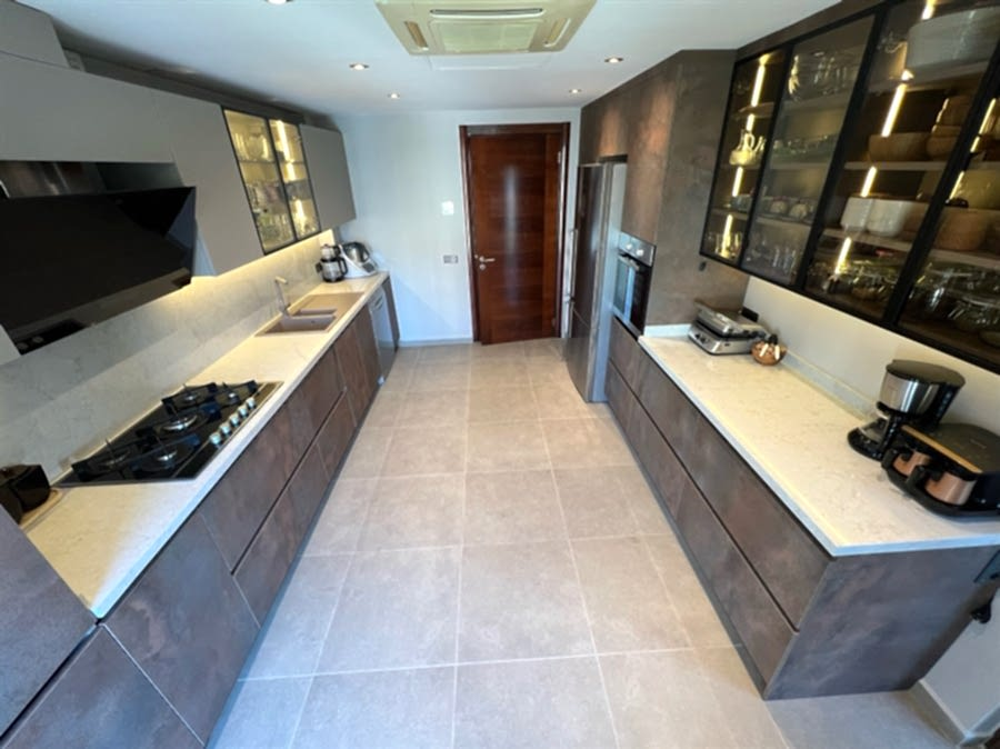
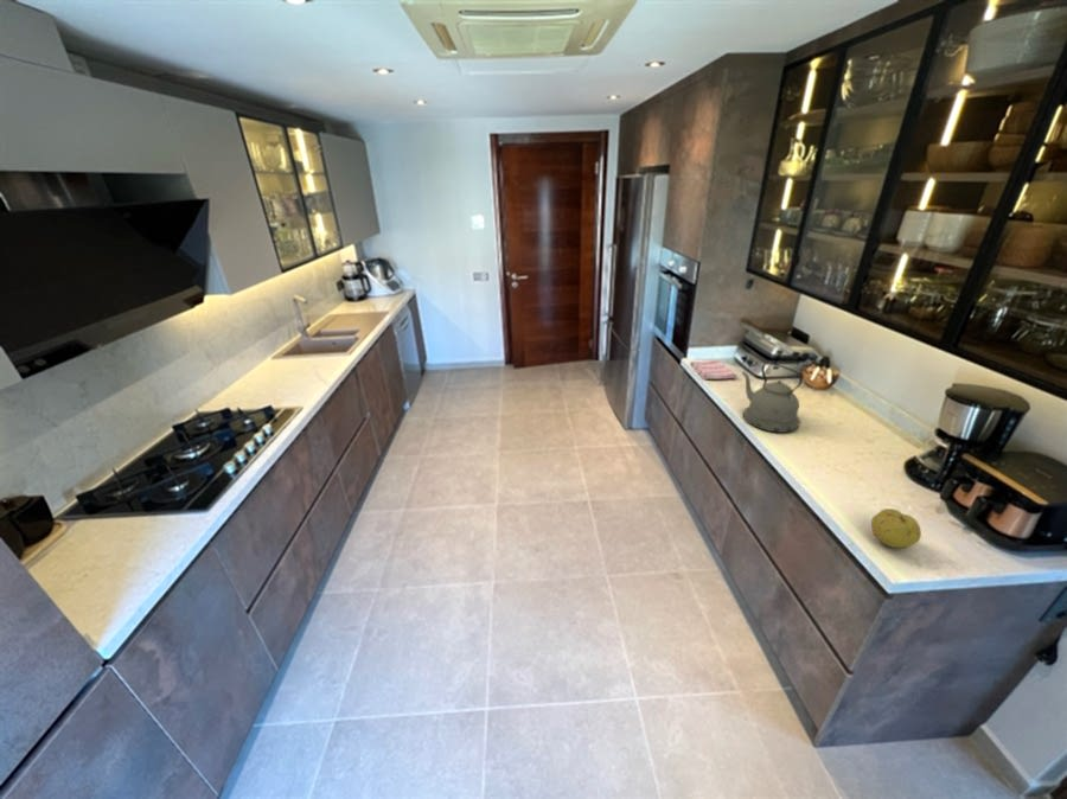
+ dish towel (713, 367)
+ kettle (772, 392)
+ fruit (894, 529)
